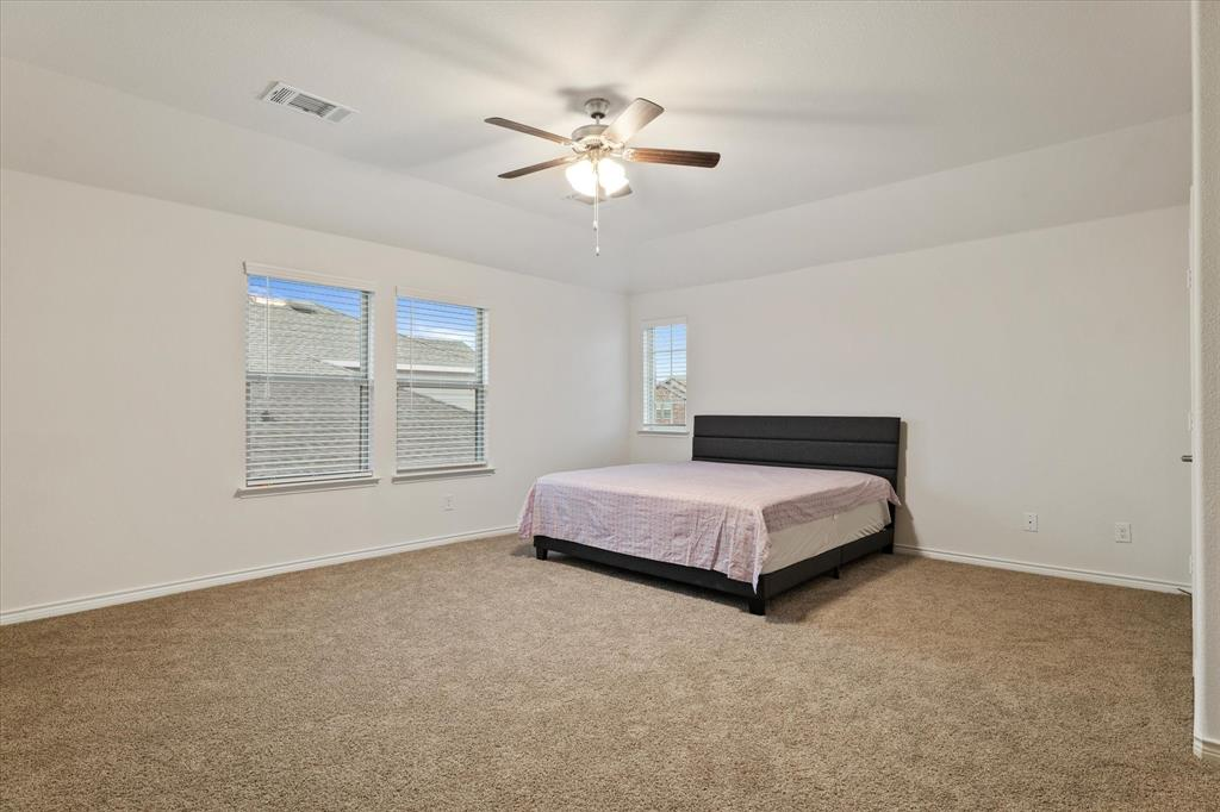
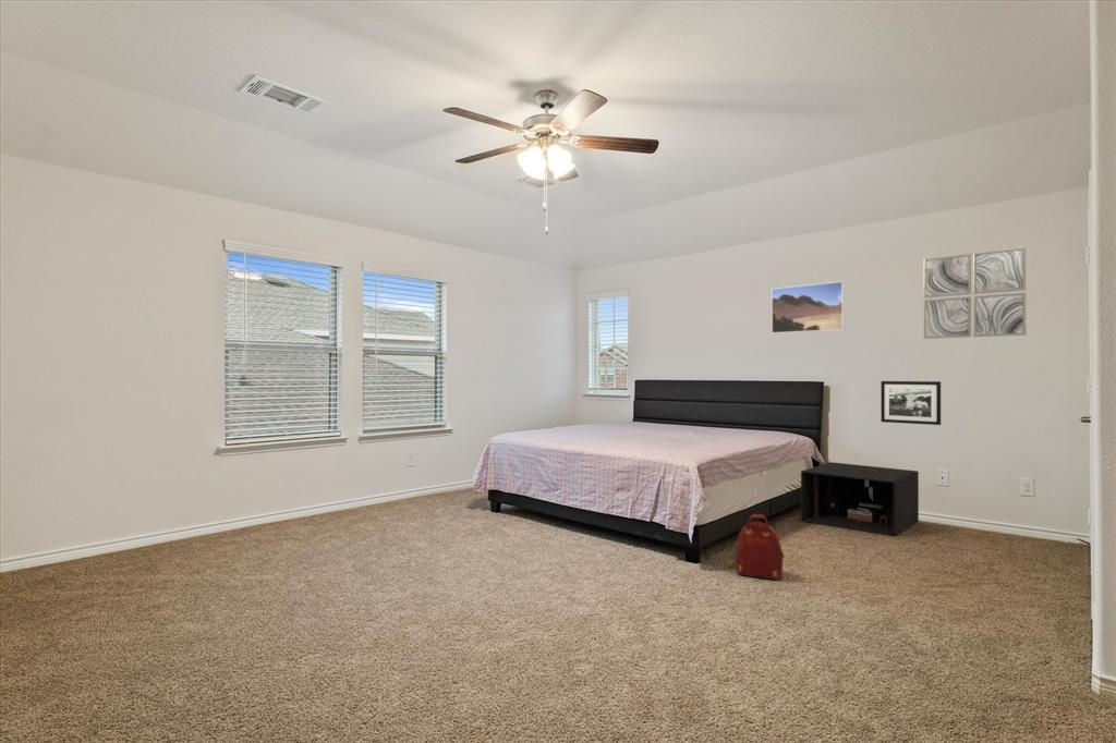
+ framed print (805, 308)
+ backpack (760, 543)
+ picture frame (910, 402)
+ wall art (973, 296)
+ nightstand (860, 496)
